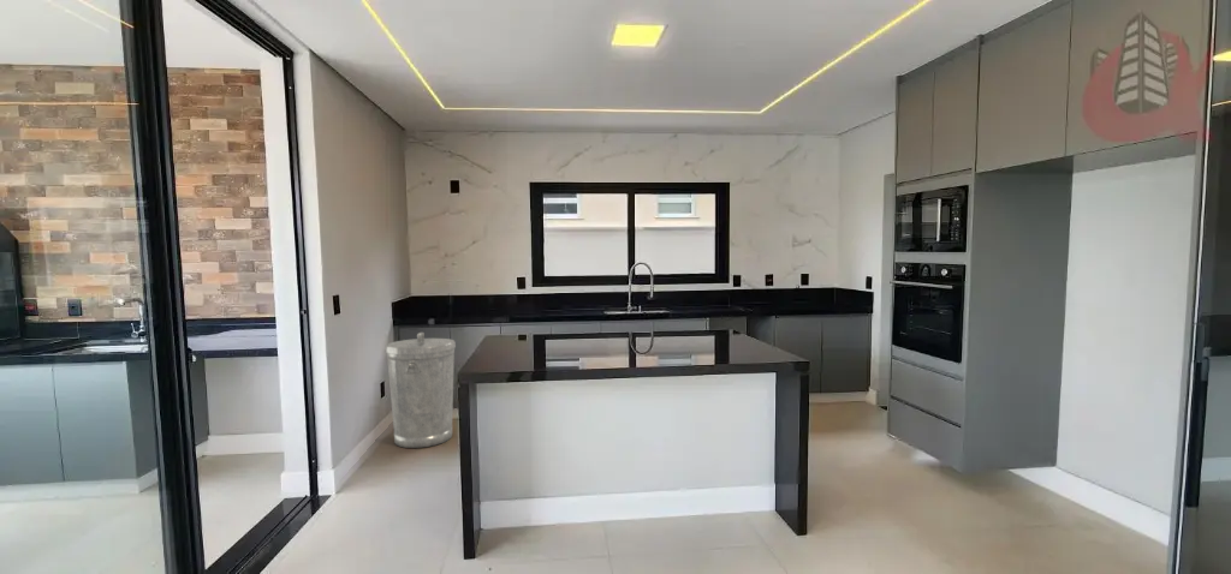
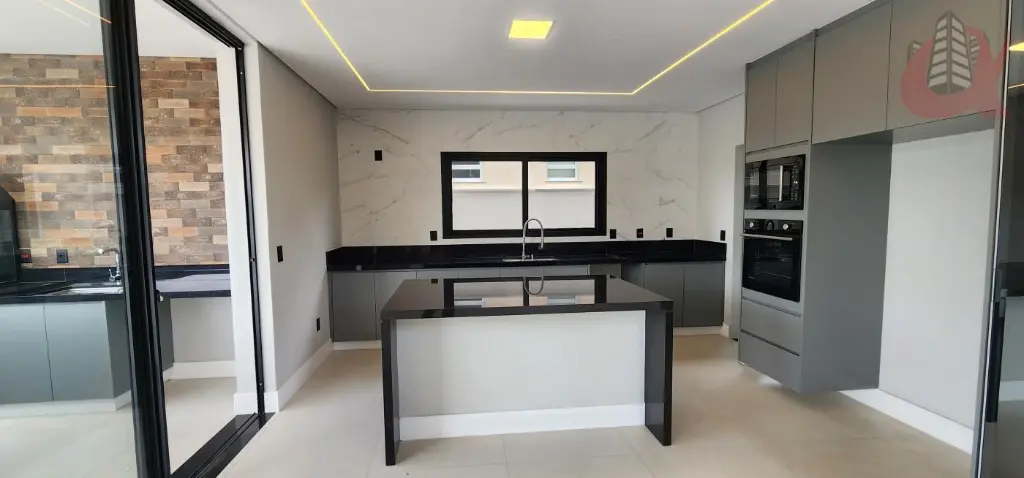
- trash can (422, 385)
